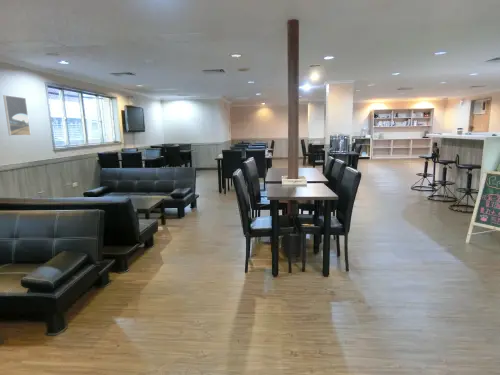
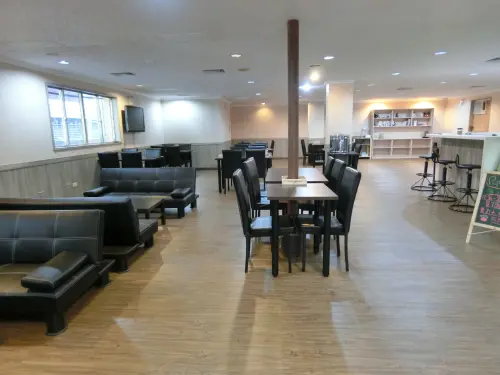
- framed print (17, 116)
